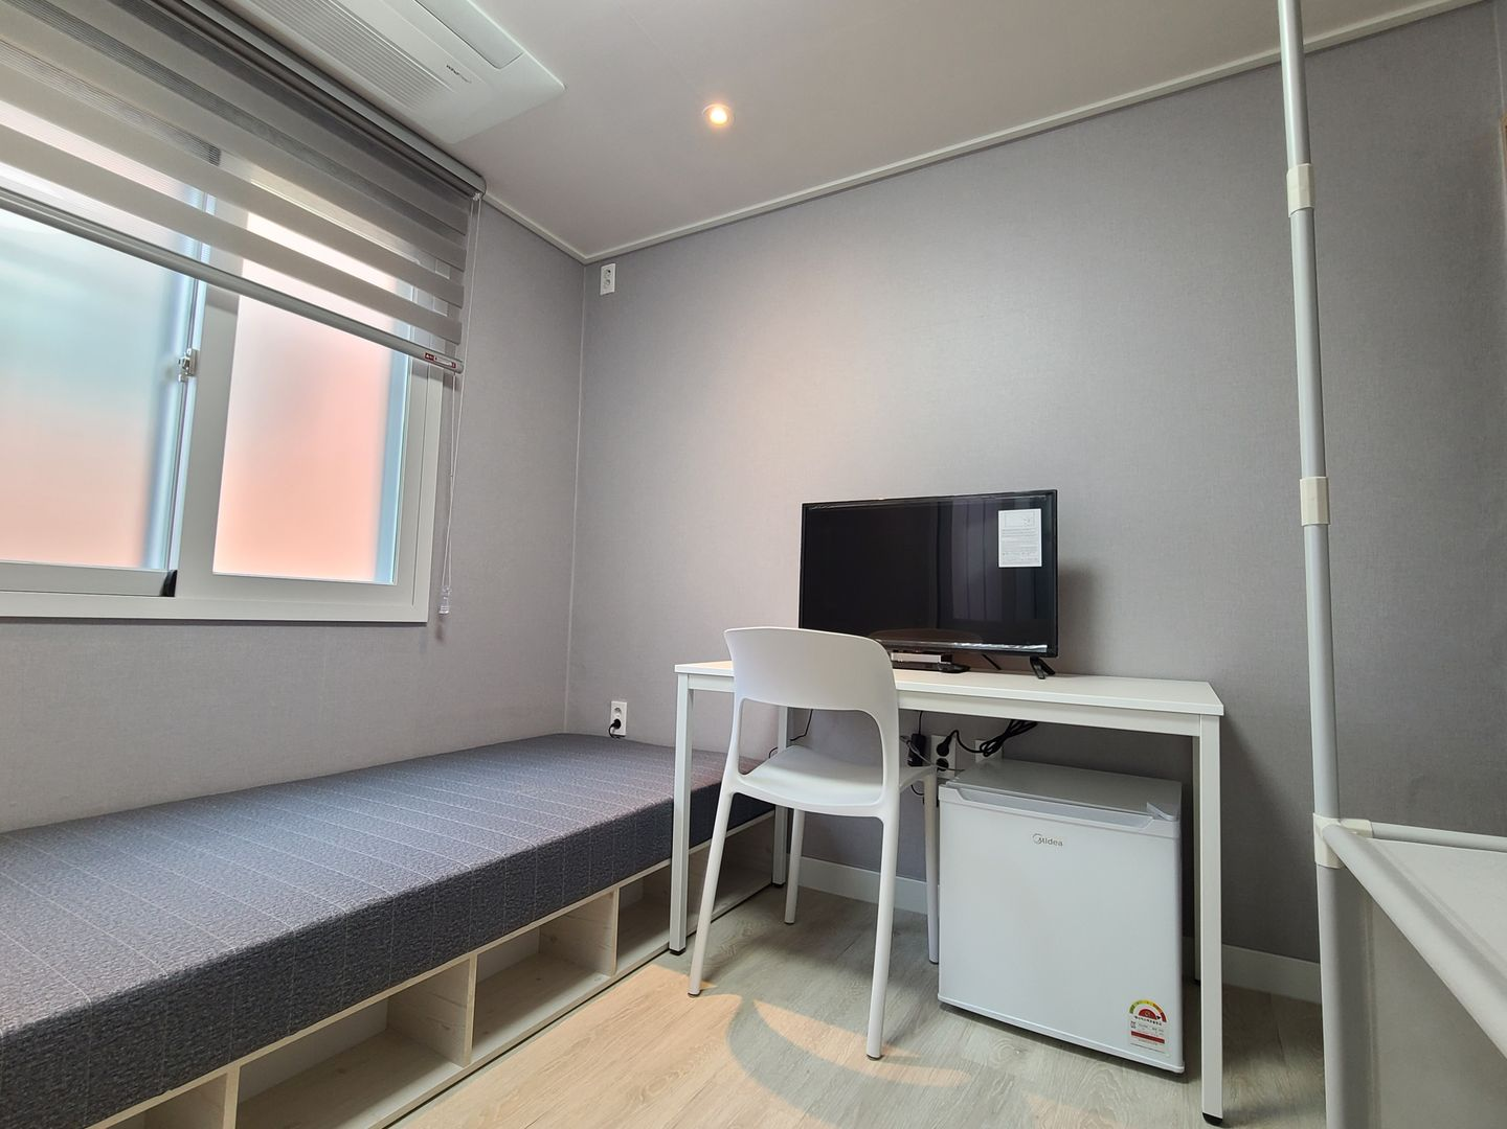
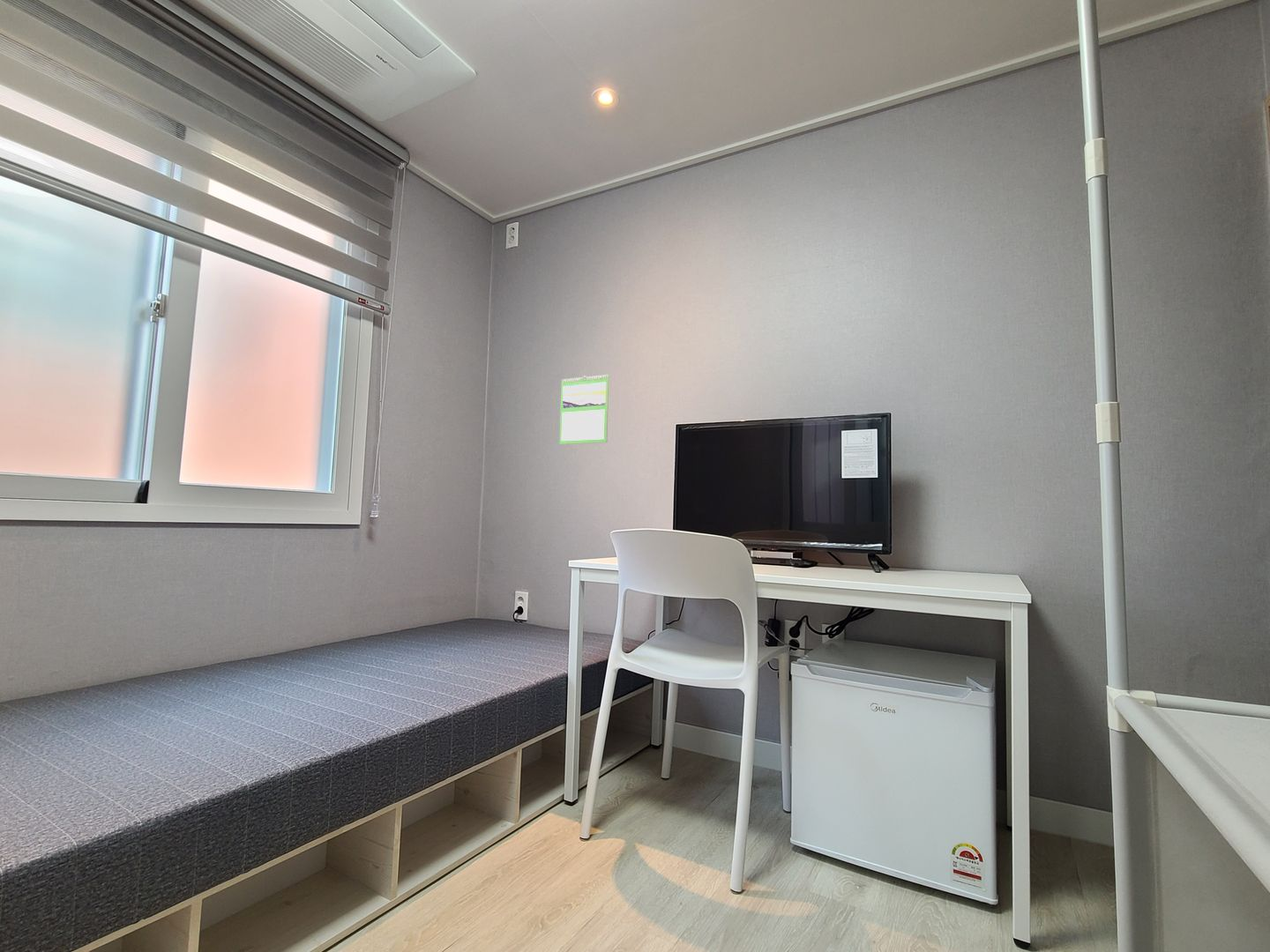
+ calendar (583, 409)
